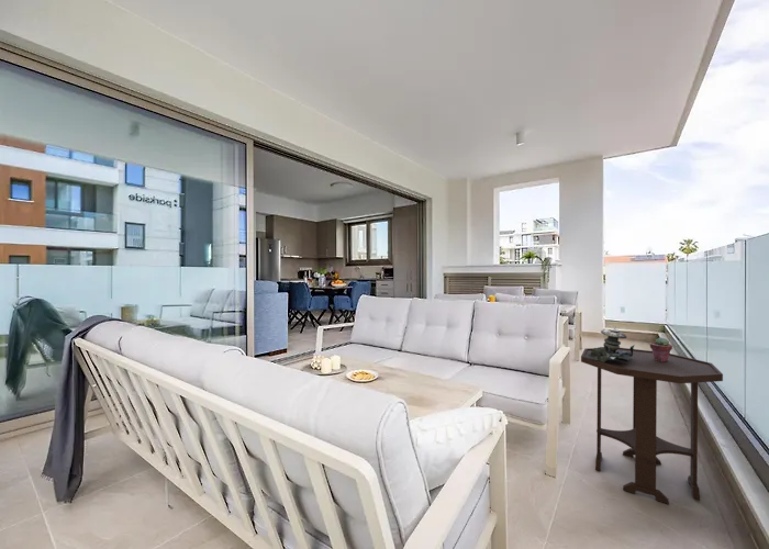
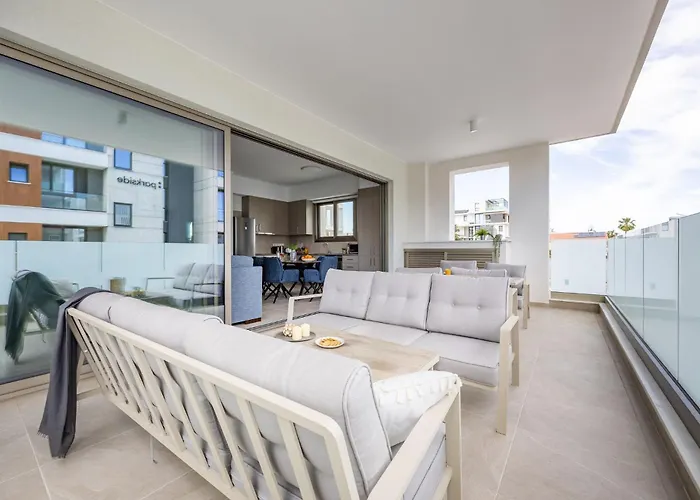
- potted succulent (660, 346)
- lantern (609, 340)
- side table (643, 417)
